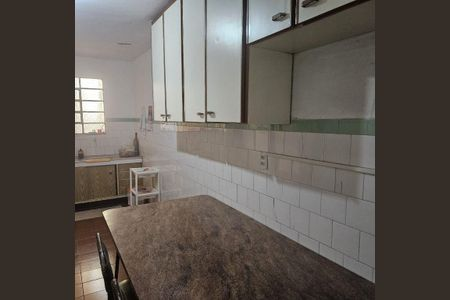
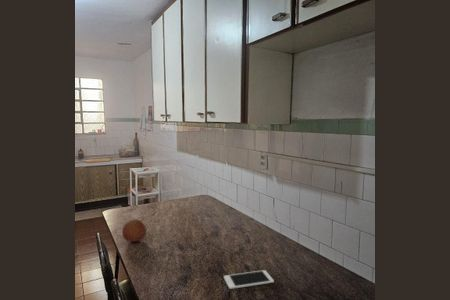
+ fruit (134, 230)
+ cell phone (248, 279)
